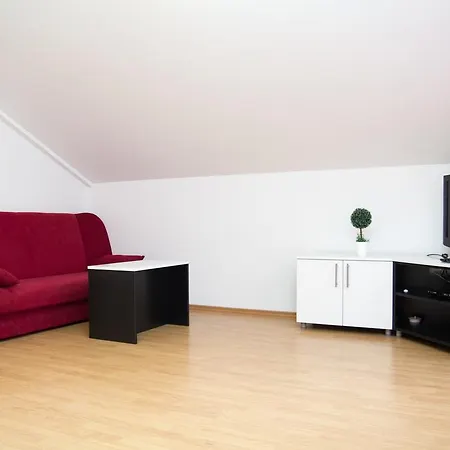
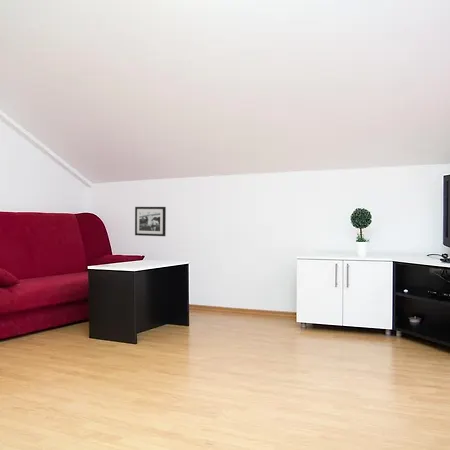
+ picture frame (150, 221)
